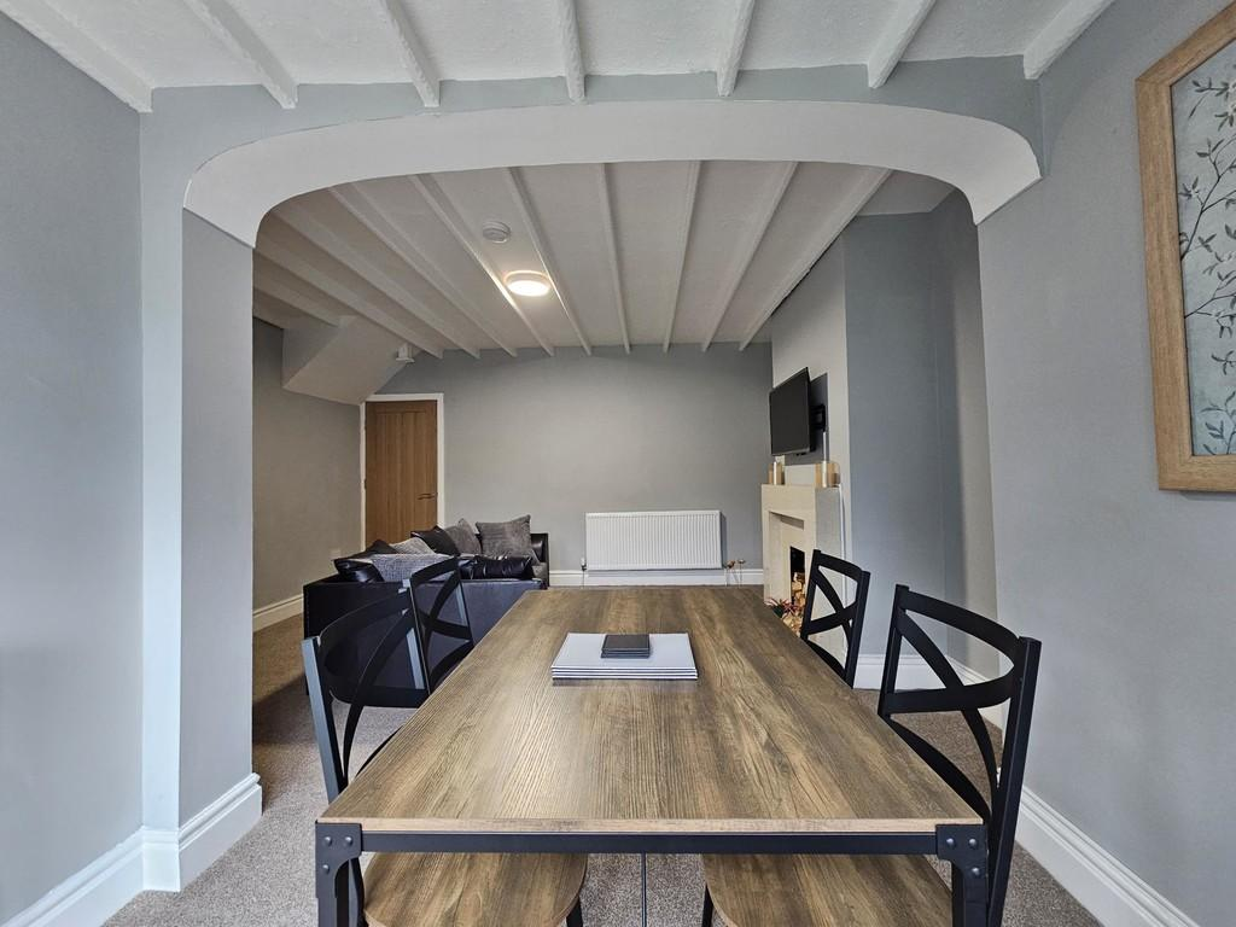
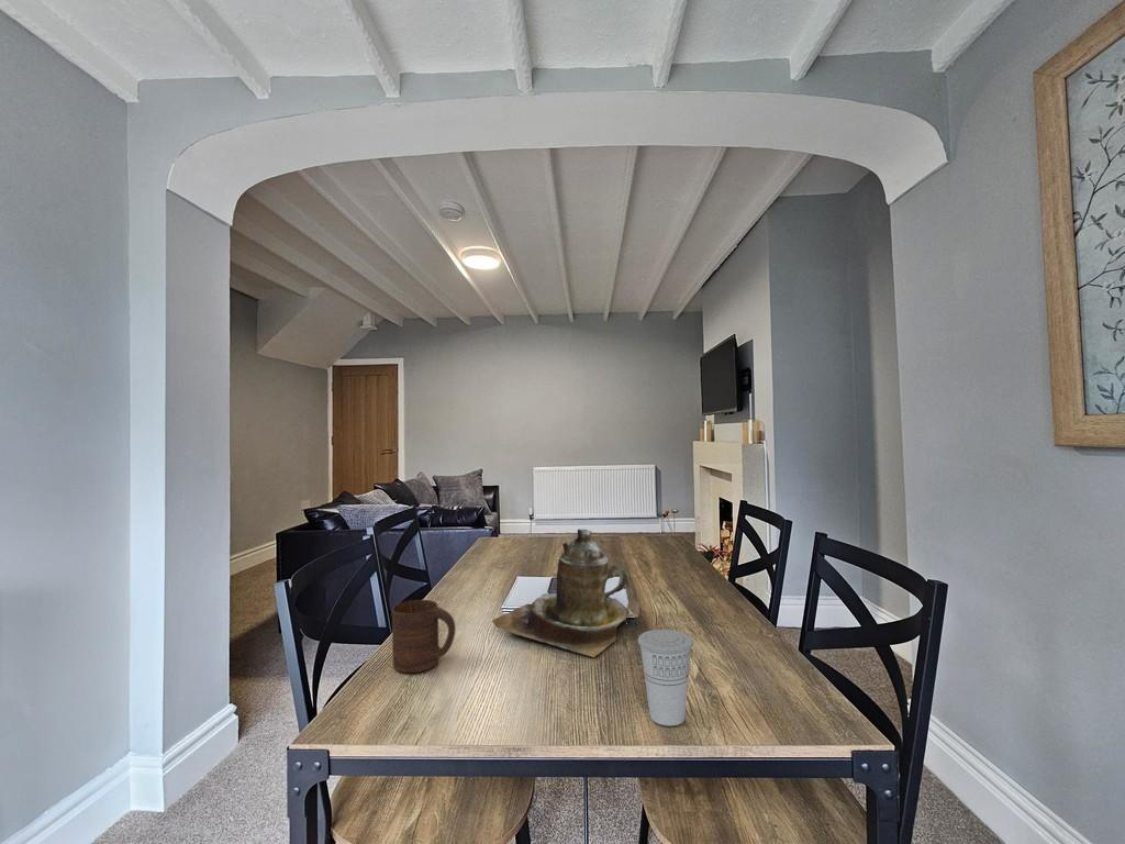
+ cup (423, 634)
+ teapot (569, 577)
+ cup (666, 676)
